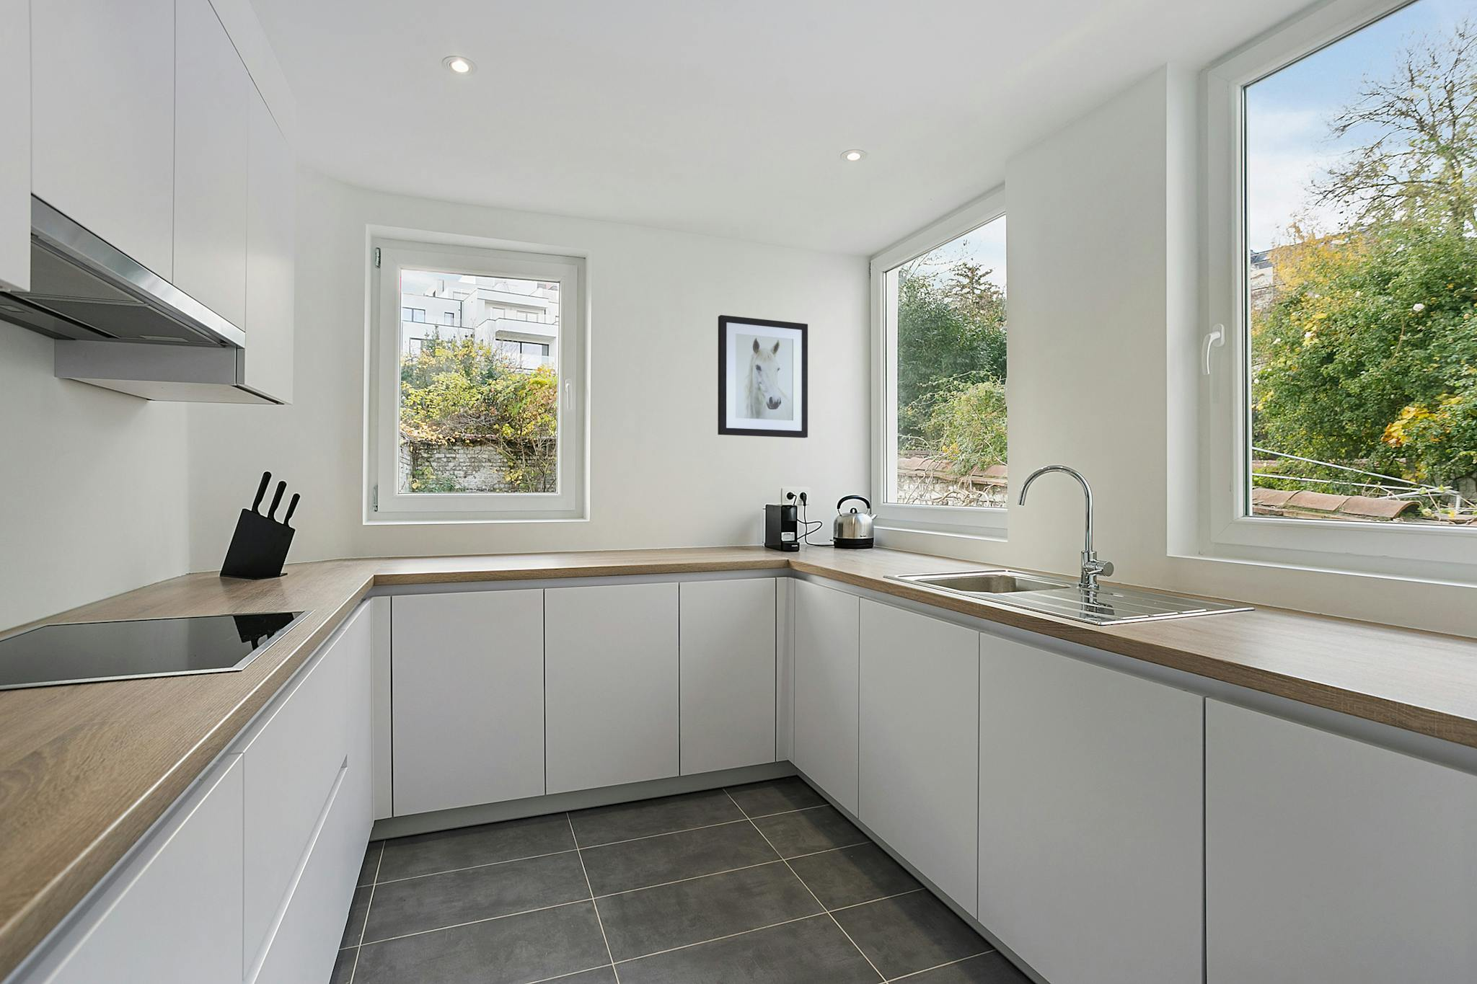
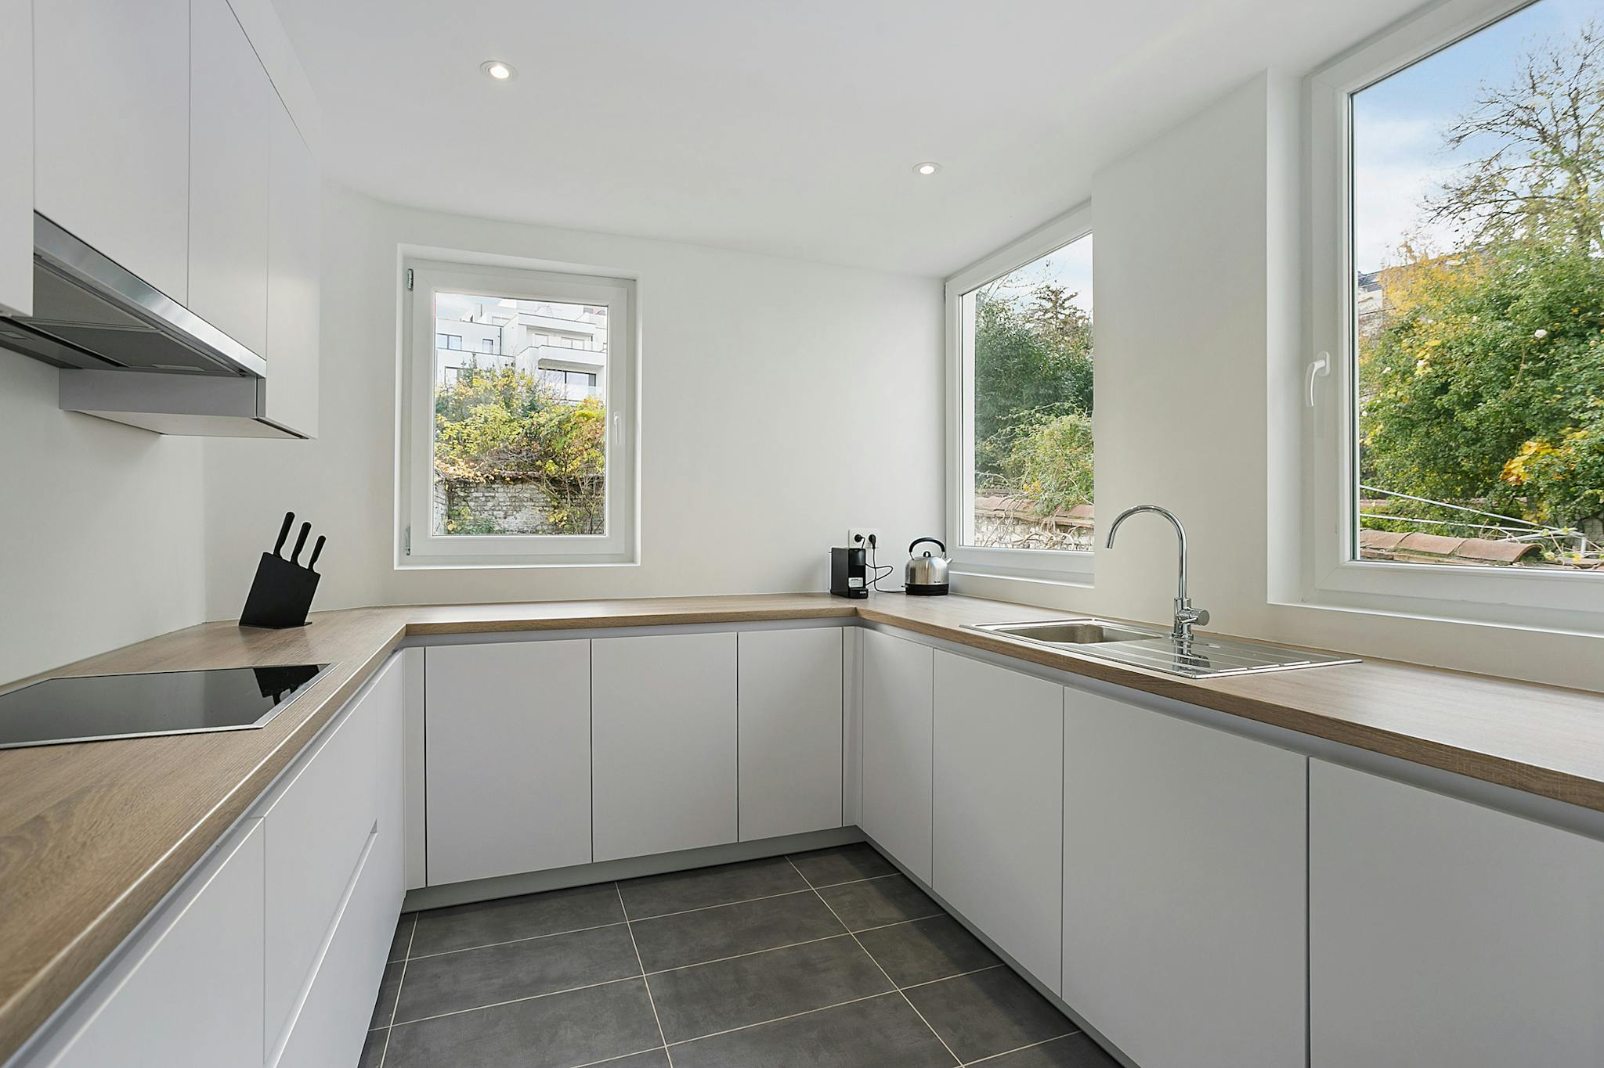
- wall art (763, 378)
